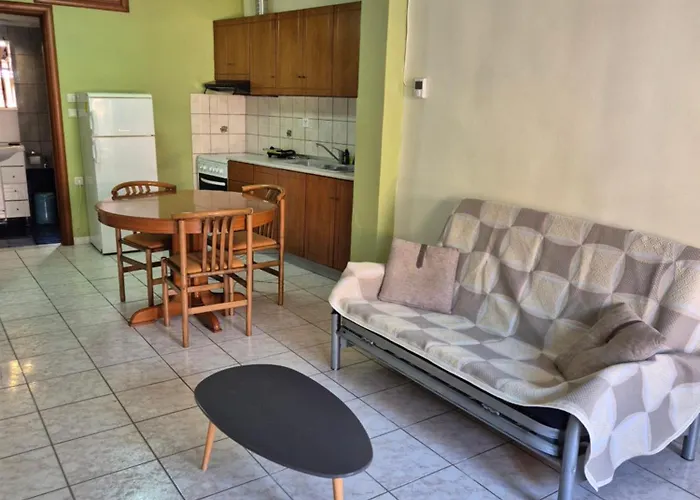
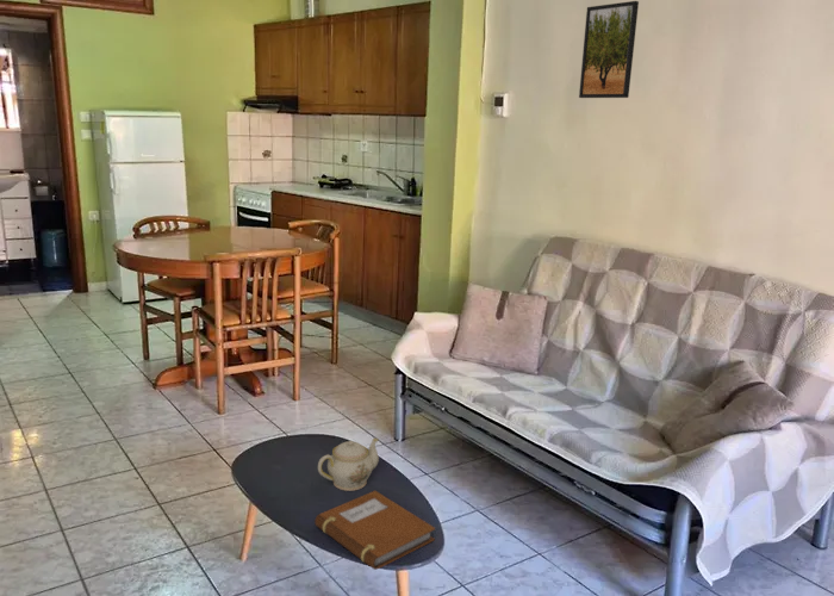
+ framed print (606, 51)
+ notebook (372, 526)
+ teapot (348, 462)
